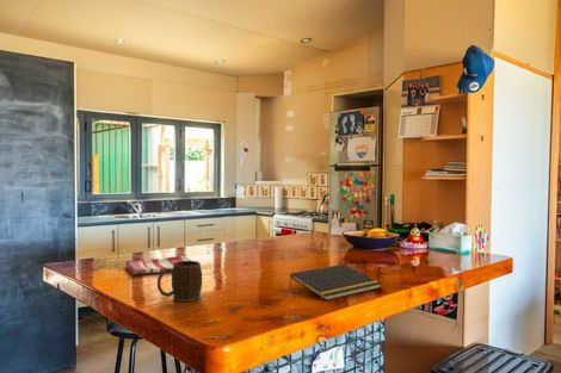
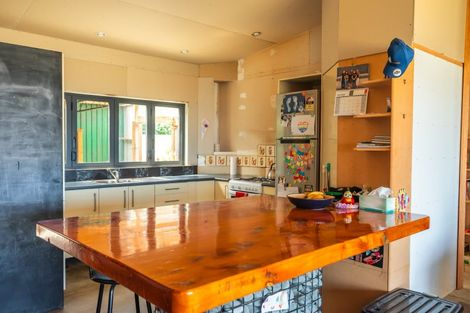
- mug (179, 281)
- dish towel (161, 265)
- notepad (335, 280)
